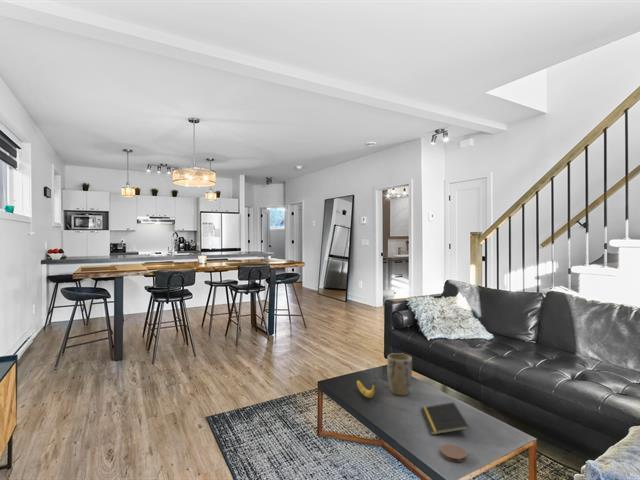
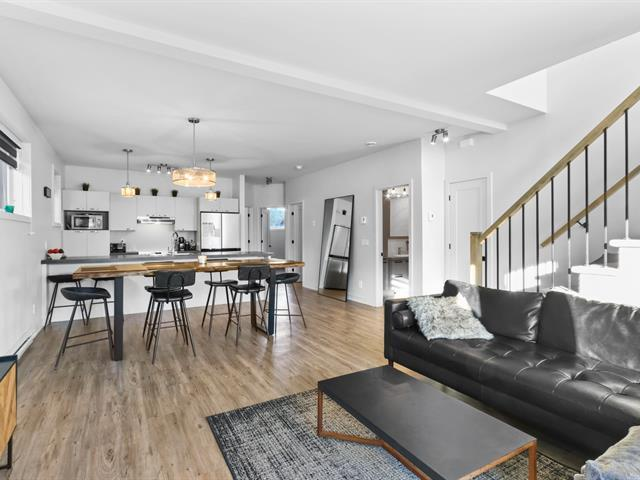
- plant pot (399, 374)
- banana (364, 387)
- notepad (443, 417)
- coaster (453, 452)
